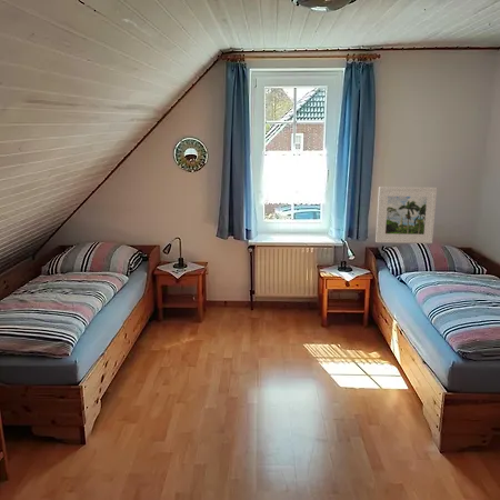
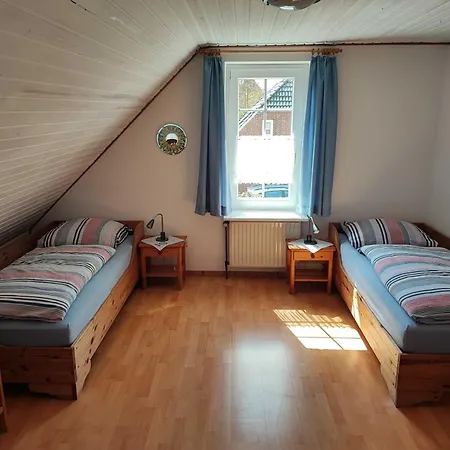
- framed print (406, 214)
